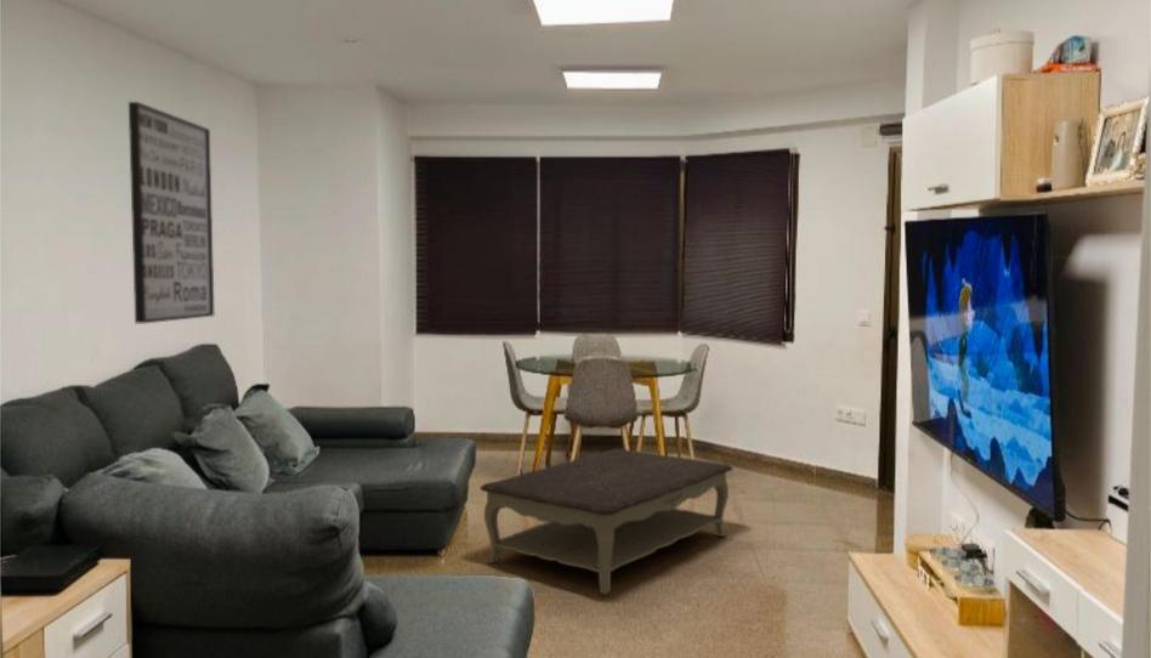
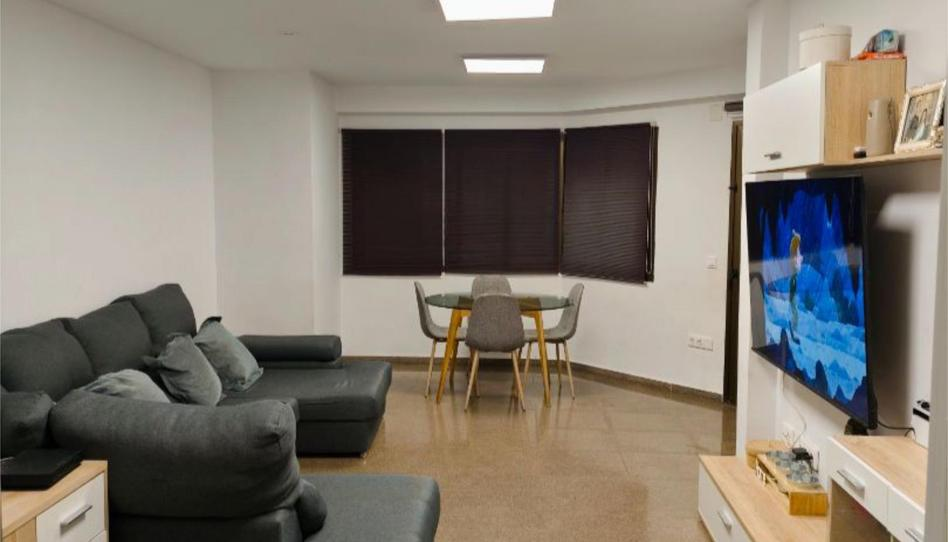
- wall art (175, 219)
- coffee table (612, 511)
